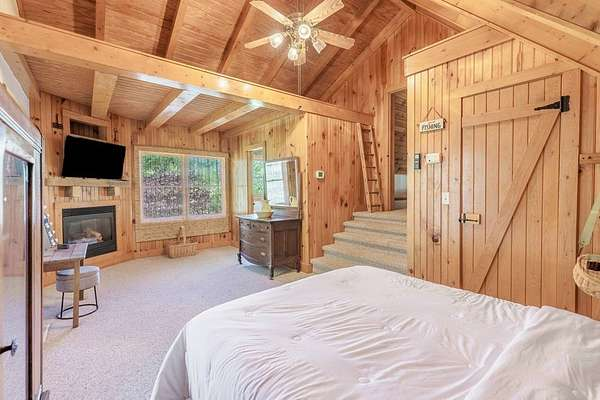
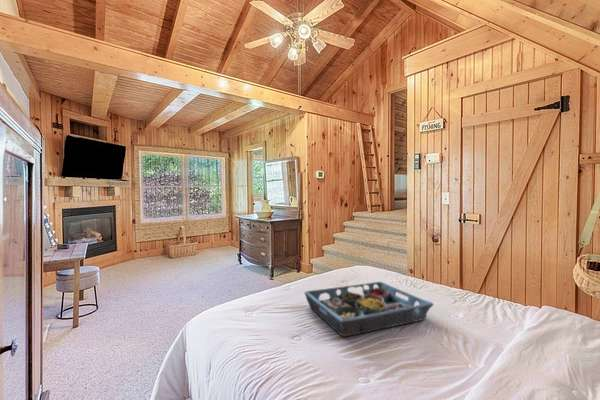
+ serving tray (365, 303)
